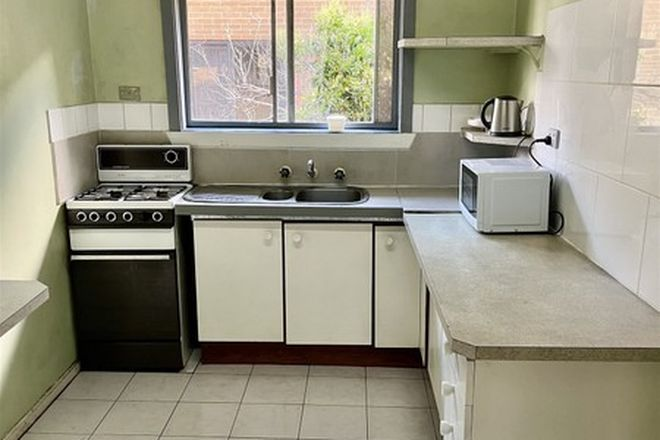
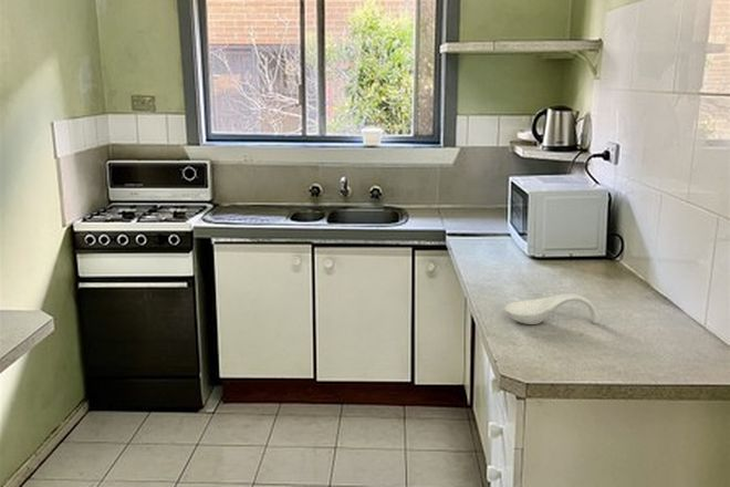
+ spoon rest (551, 308)
